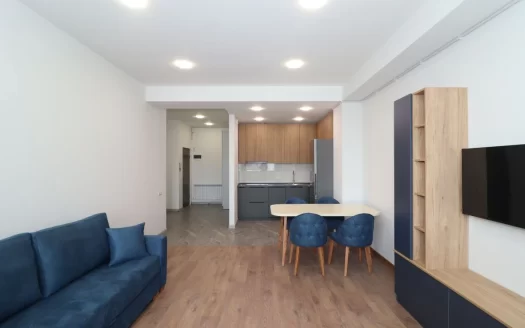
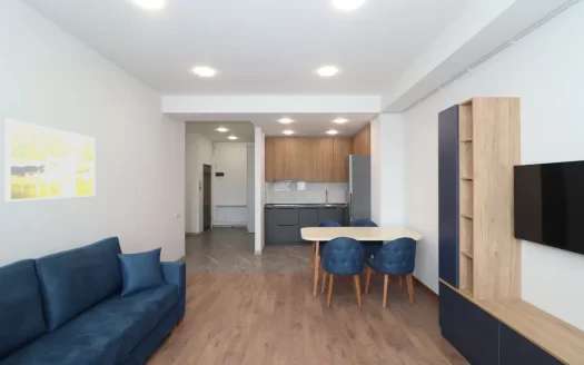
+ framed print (57, 164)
